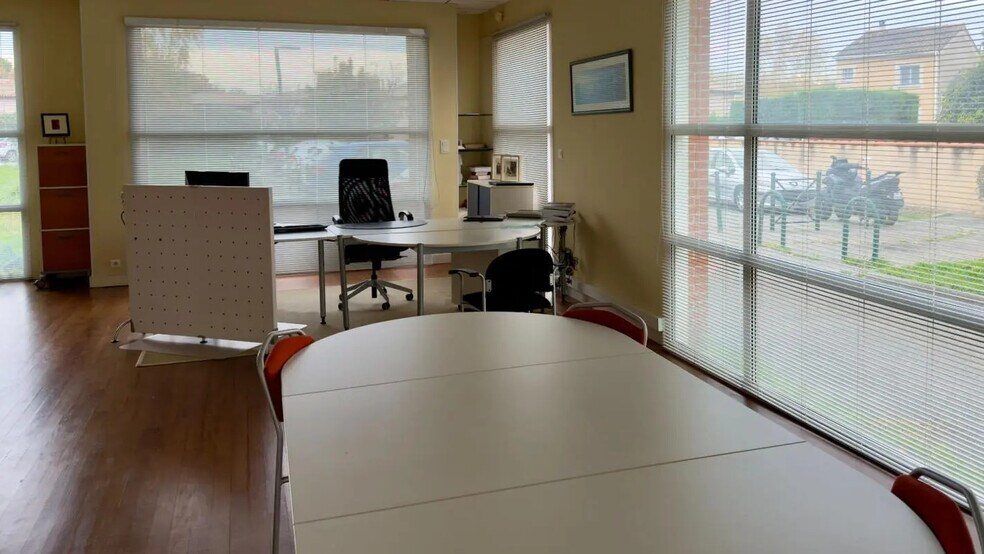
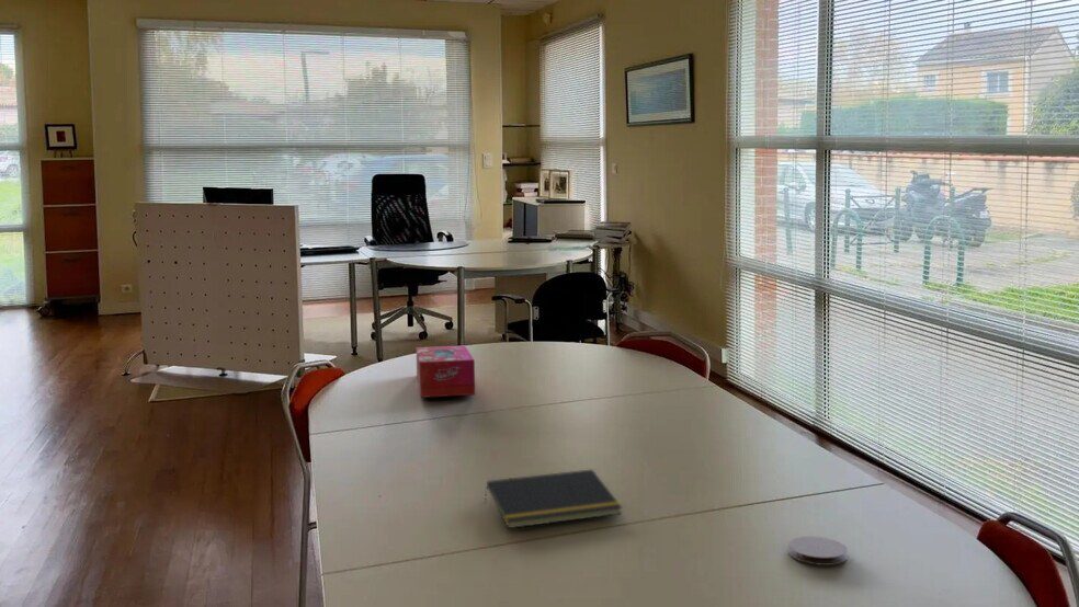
+ tissue box (444, 369)
+ notepad (553, 496)
+ coaster (817, 550)
